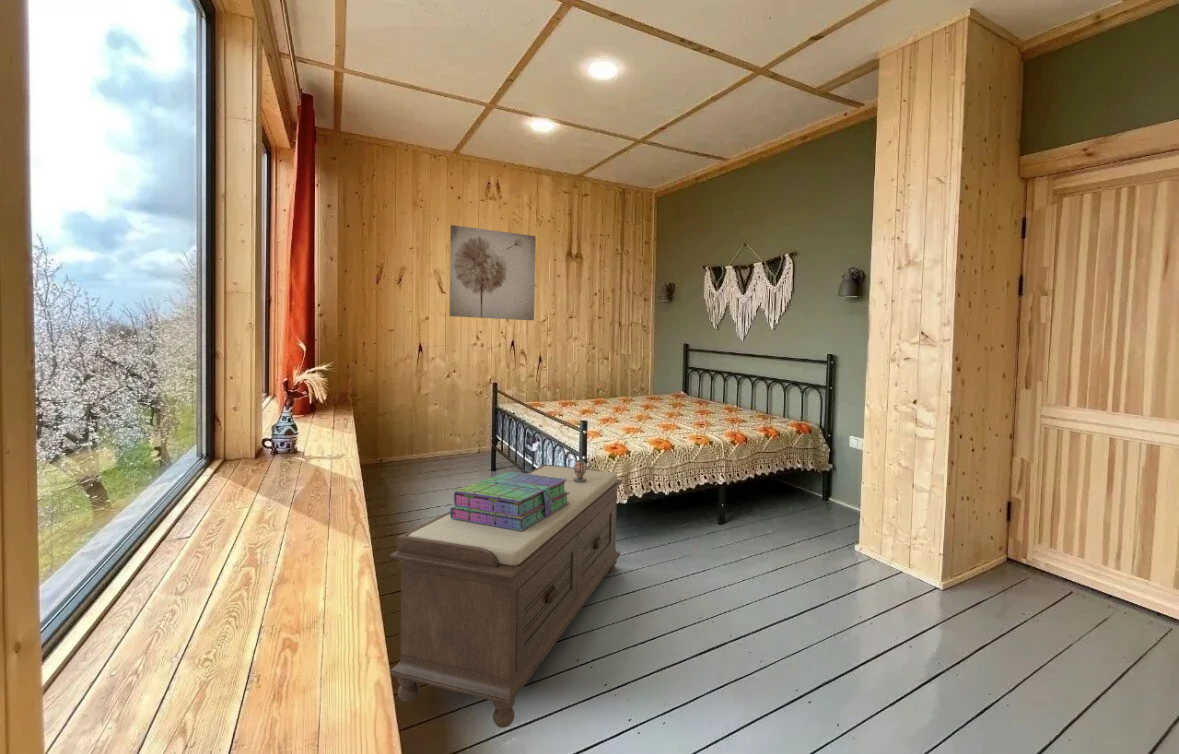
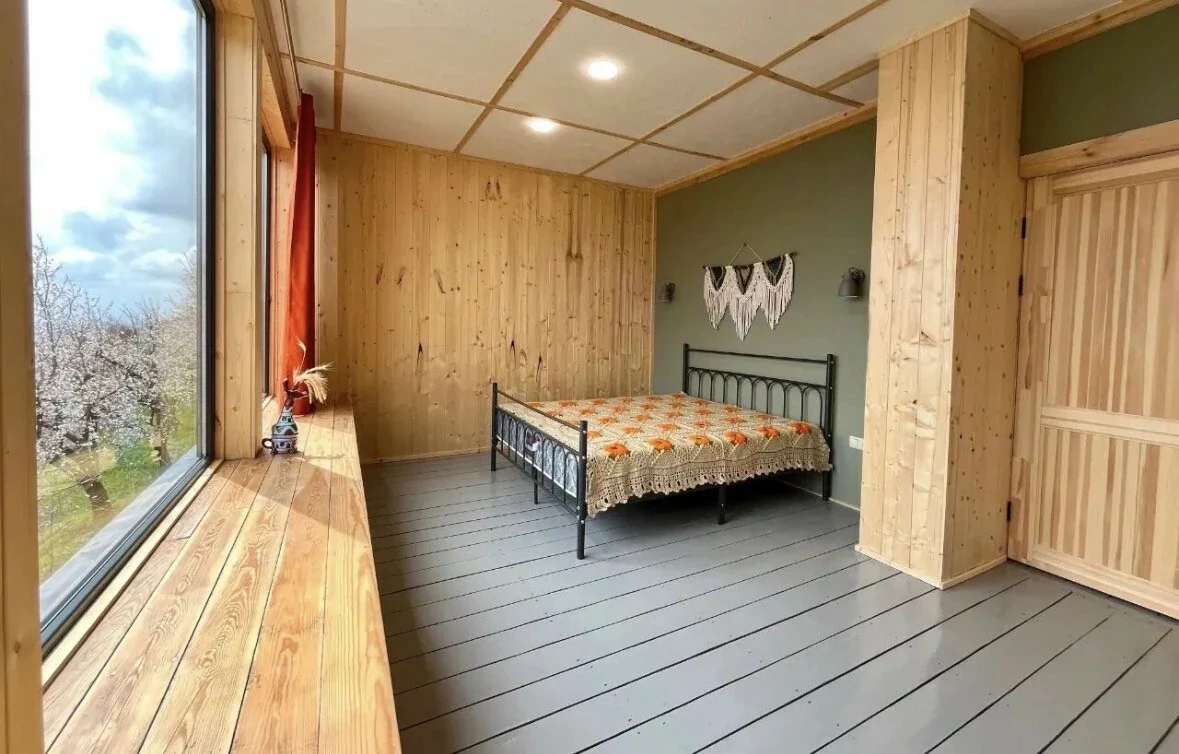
- decorative vase (566, 481)
- wall art (493, 274)
- stack of books (513, 496)
- bench (532, 559)
